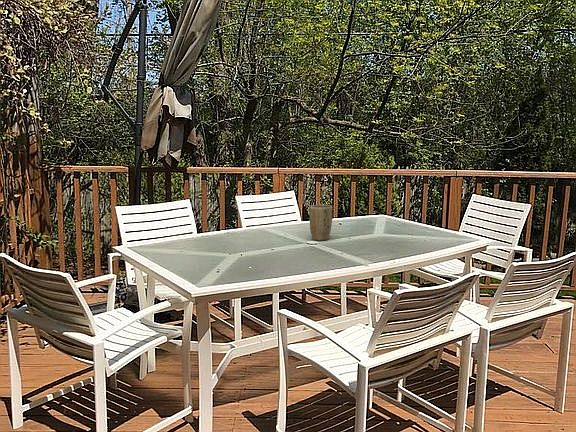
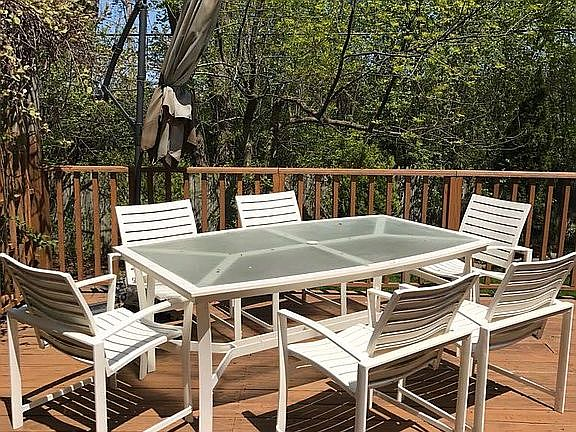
- plant pot (320, 222)
